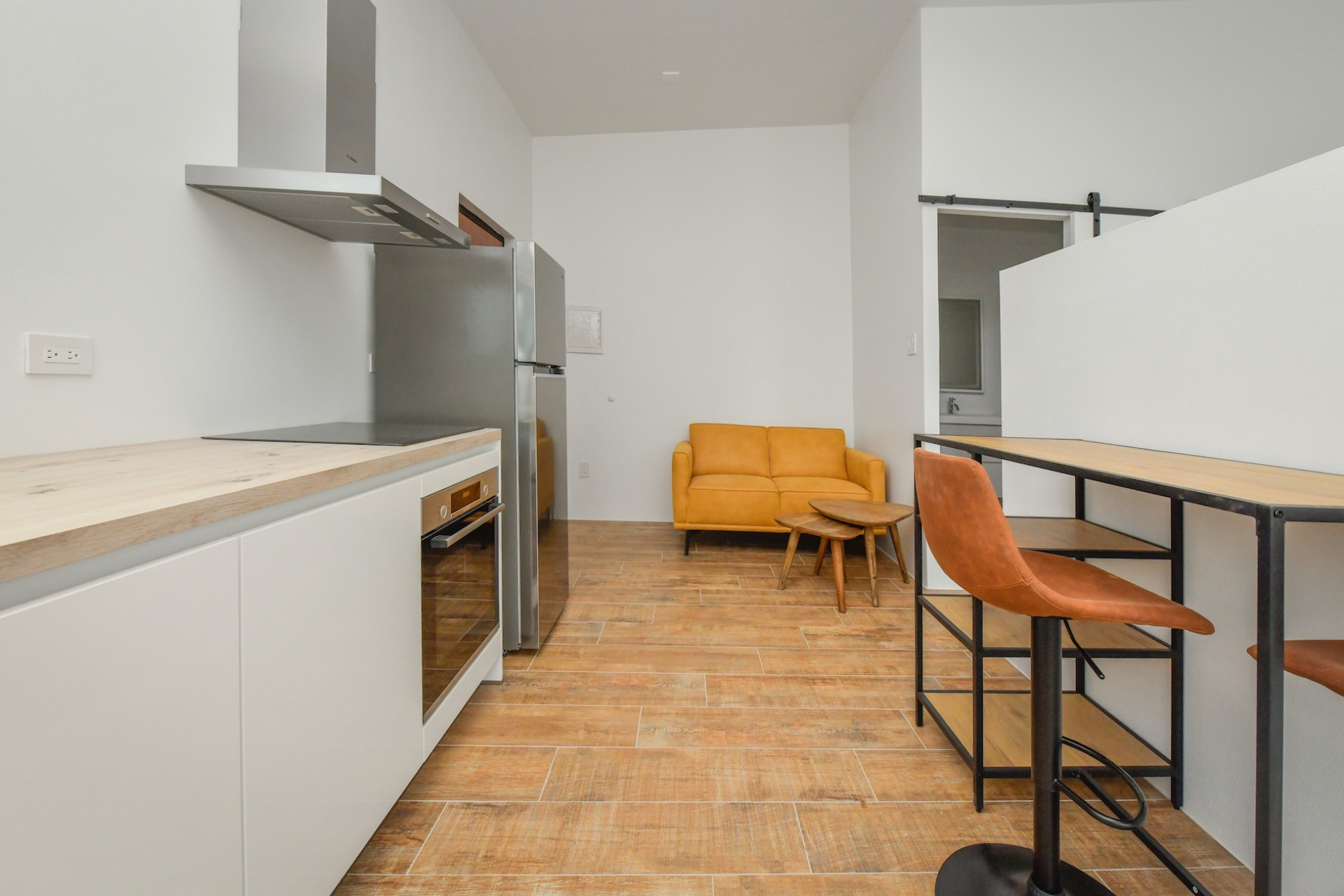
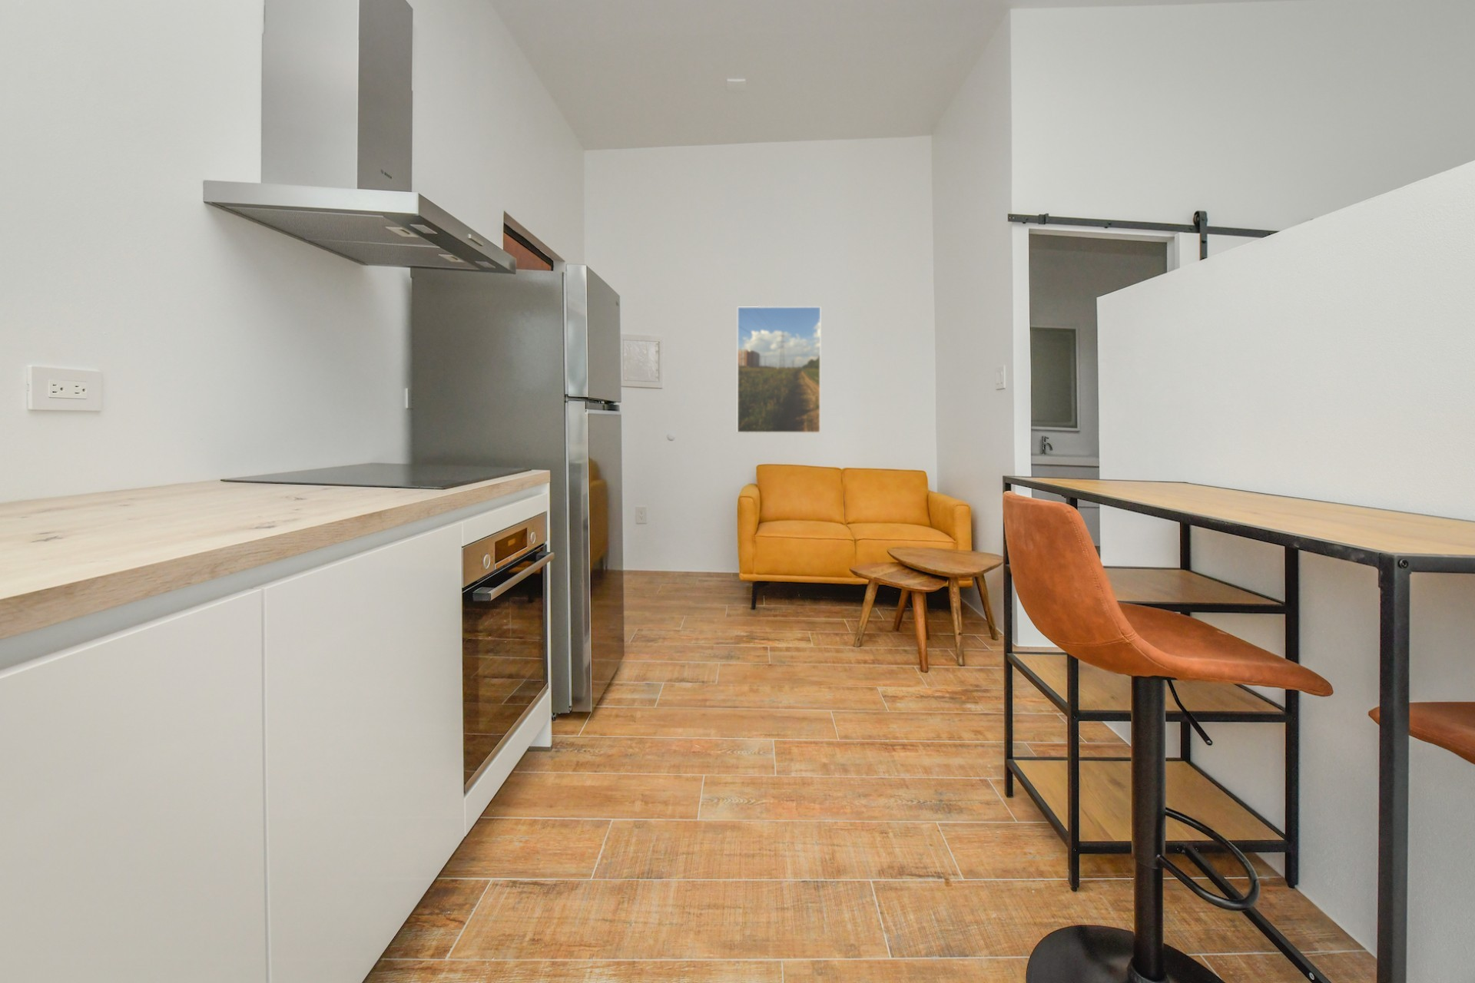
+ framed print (778, 370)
